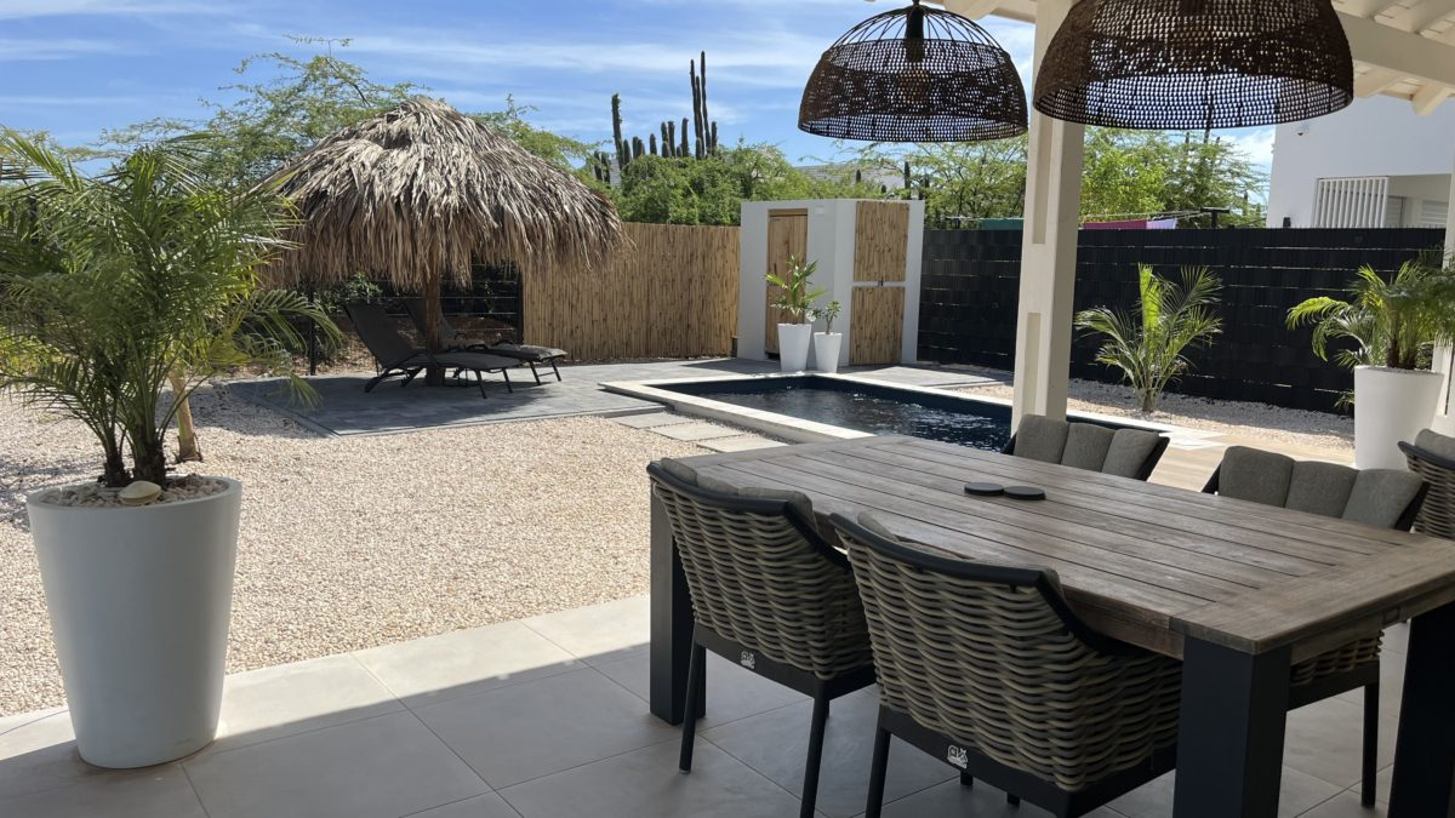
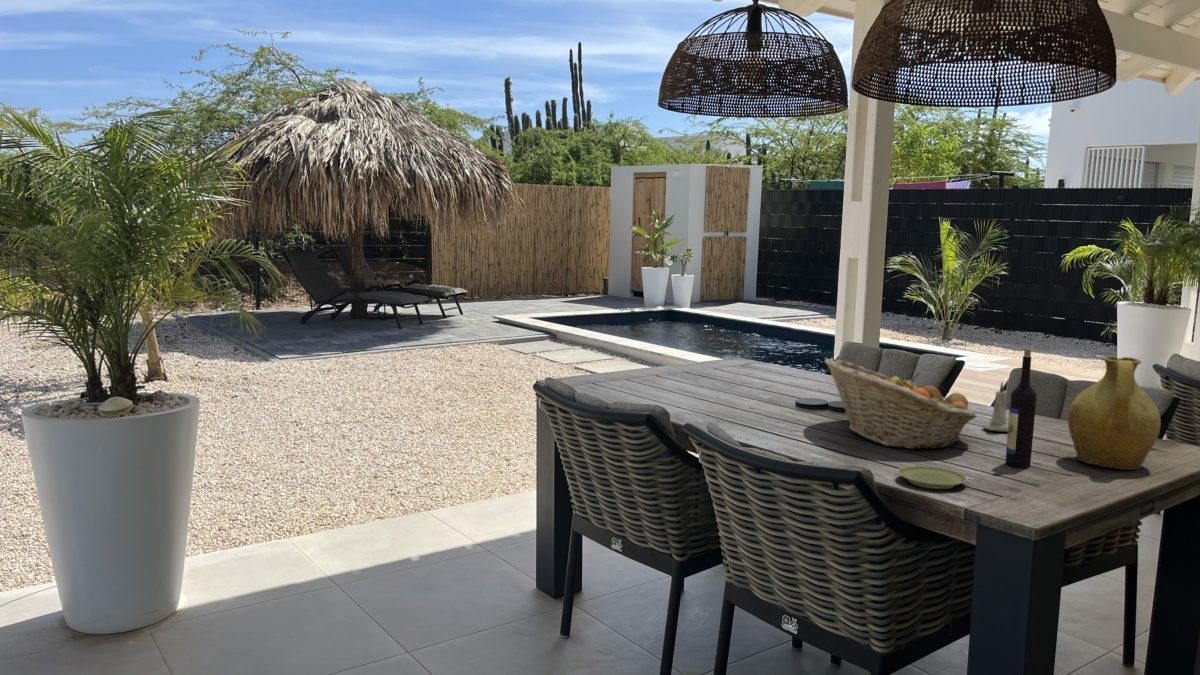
+ wine bottle (1022, 407)
+ candle (1001, 405)
+ fruit basket (895, 399)
+ pitcher (1114, 410)
+ plate (931, 478)
